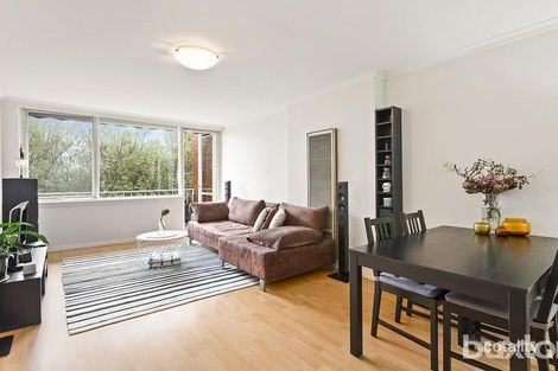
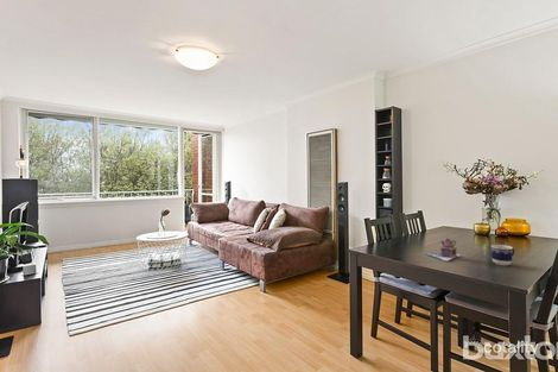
+ cup (503, 254)
+ teapot (446, 247)
